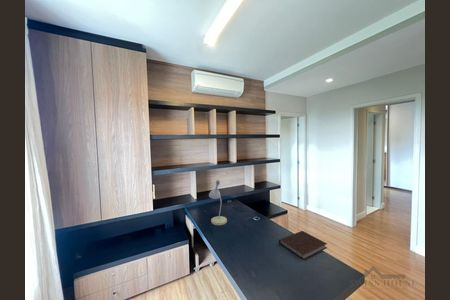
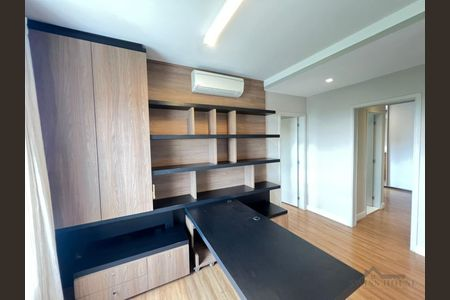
- desk lamp (216, 198)
- notebook (302, 243)
